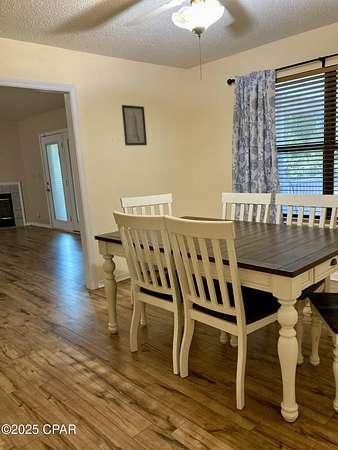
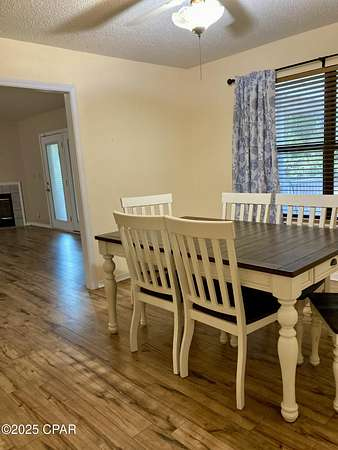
- wall art (134, 125)
